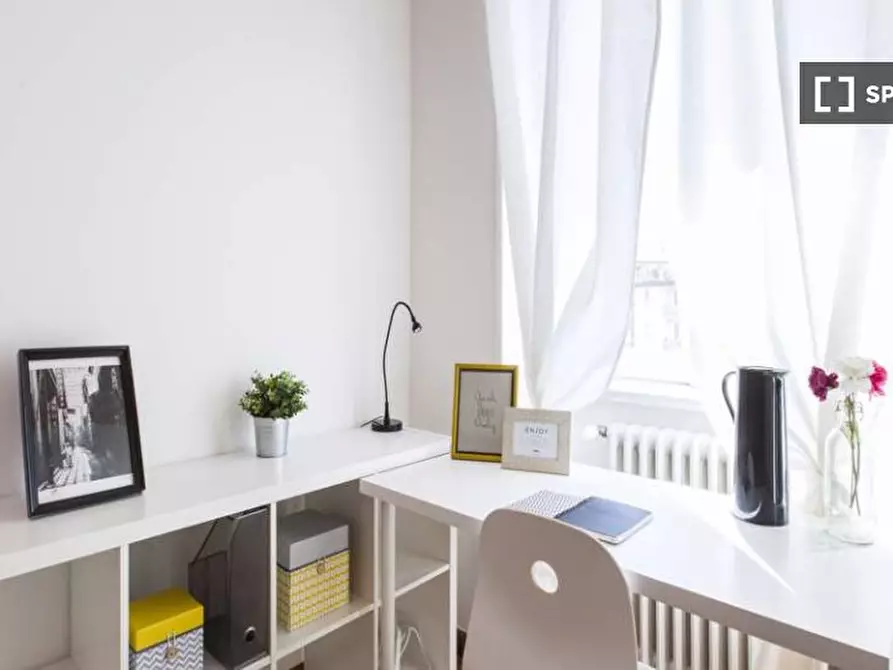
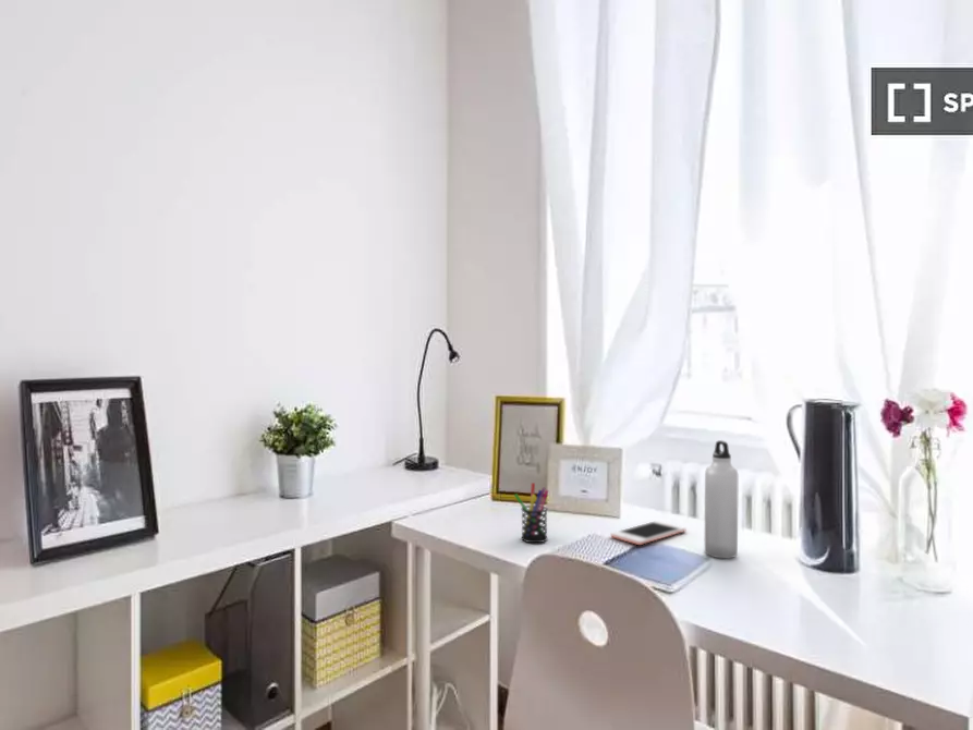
+ pen holder (531, 511)
+ water bottle (721, 497)
+ cell phone (648, 532)
